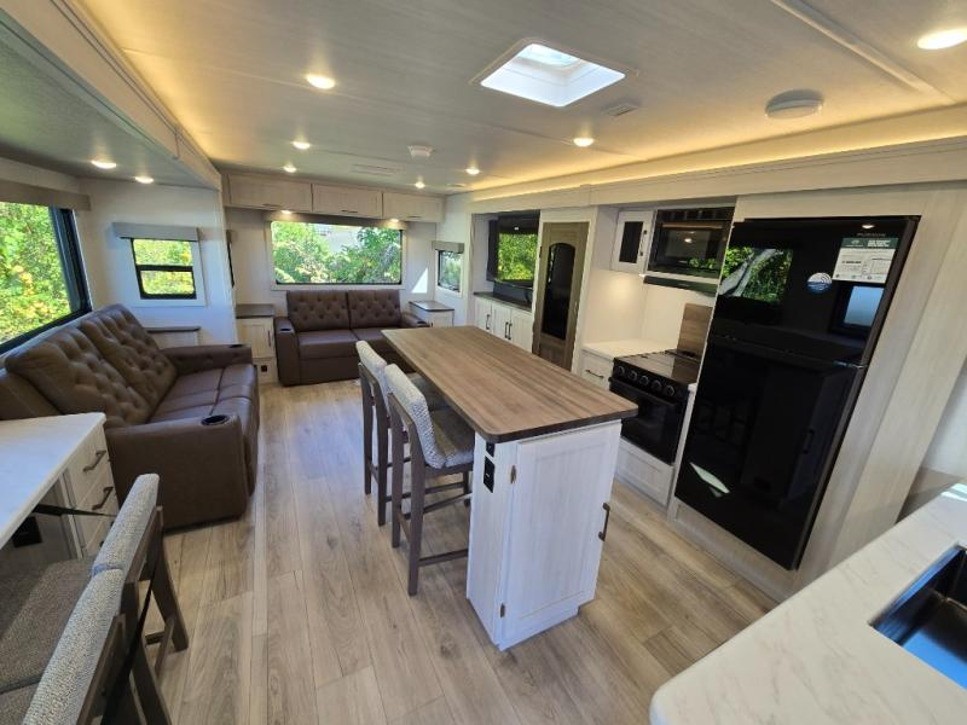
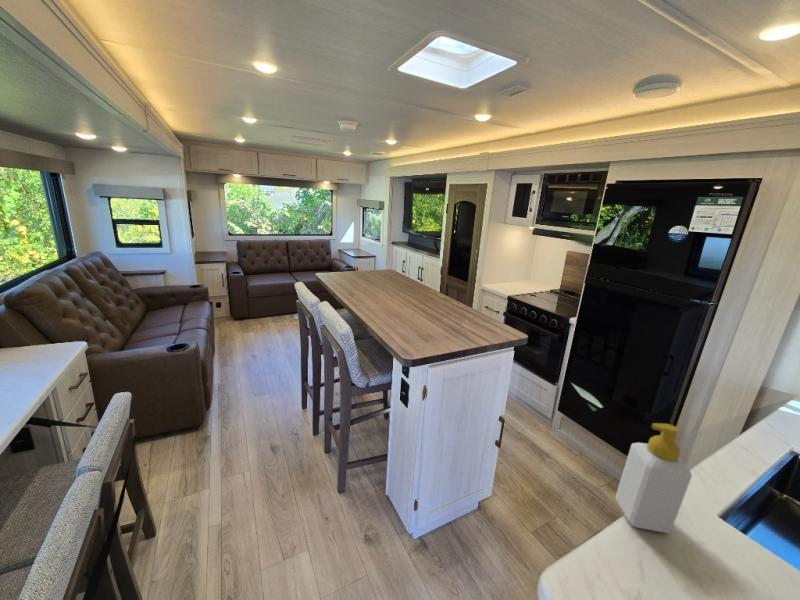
+ soap bottle (655, 473)
